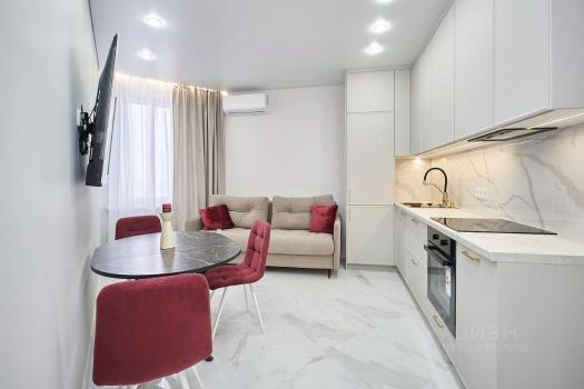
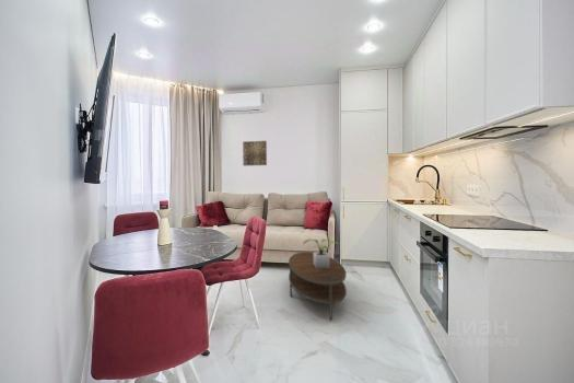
+ wall art (254, 153)
+ potted plant (319, 252)
+ coffee table (315, 279)
